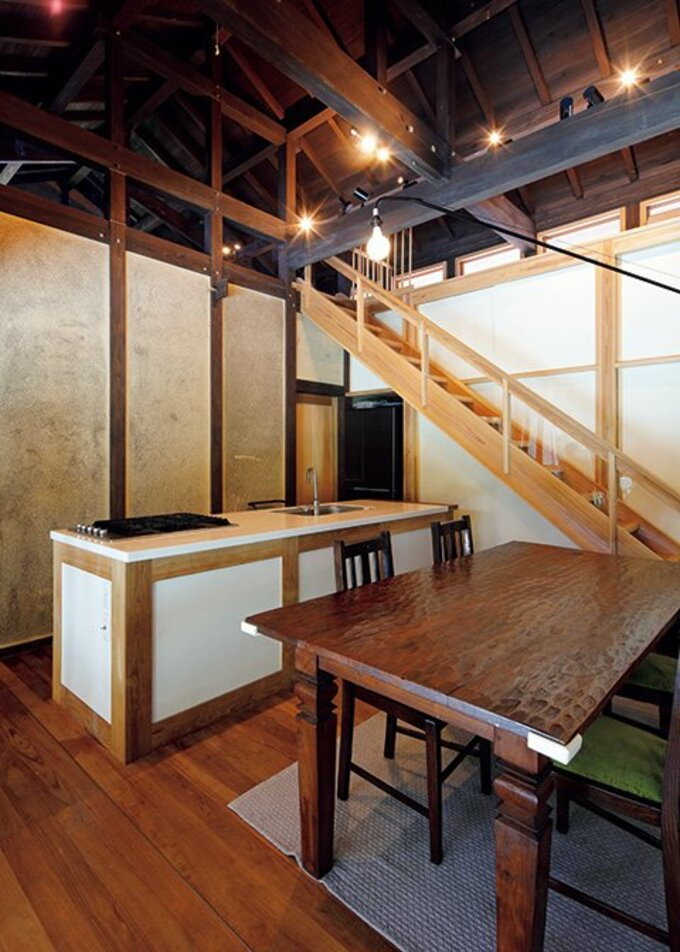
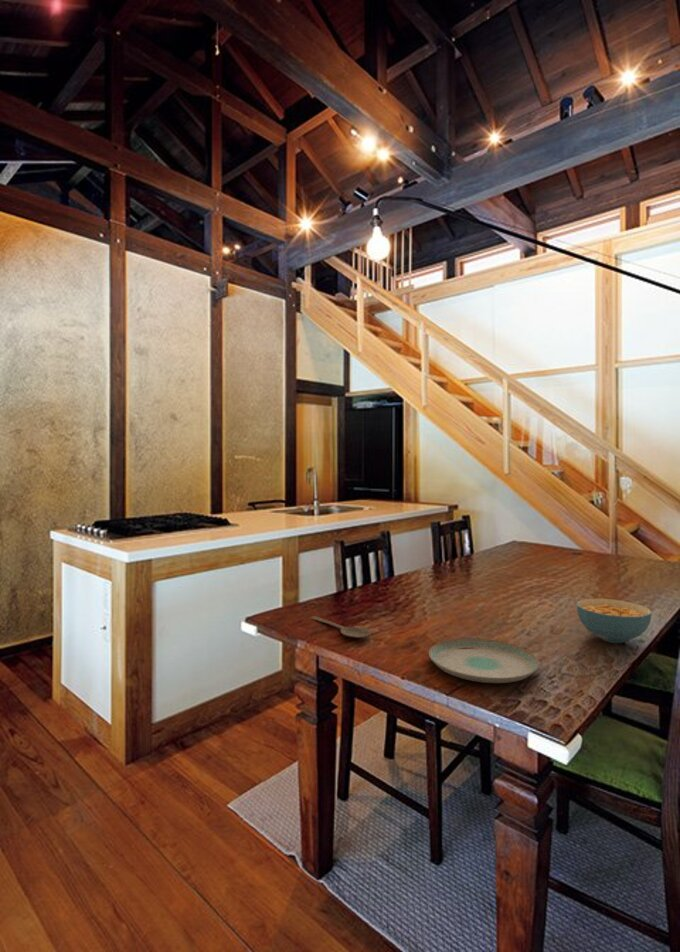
+ wooden spoon (336, 625)
+ cereal bowl (612, 623)
+ plate (482, 660)
